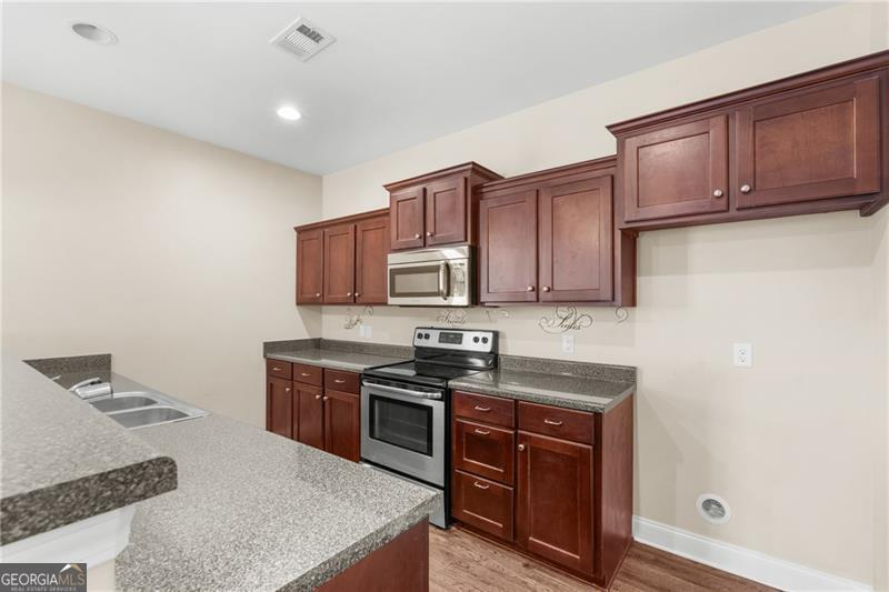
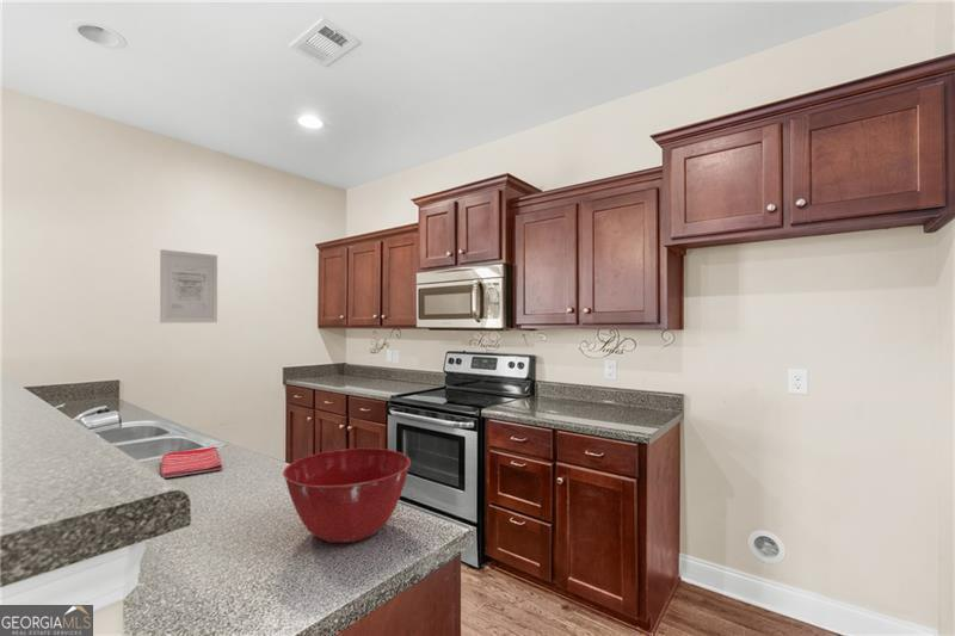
+ wall art (190, 288)
+ dish towel (191, 461)
+ mixing bowl (349, 495)
